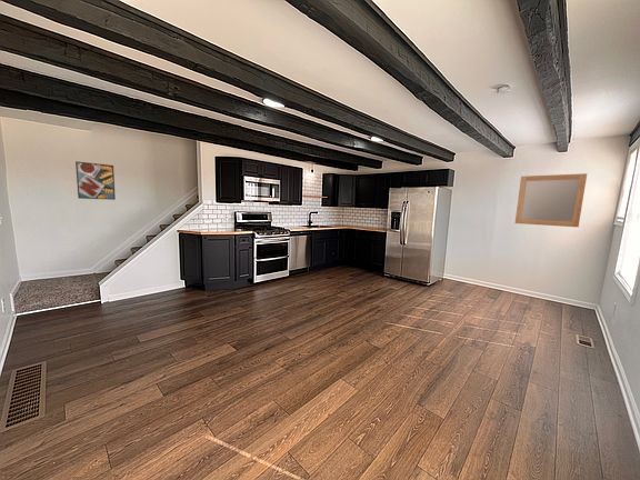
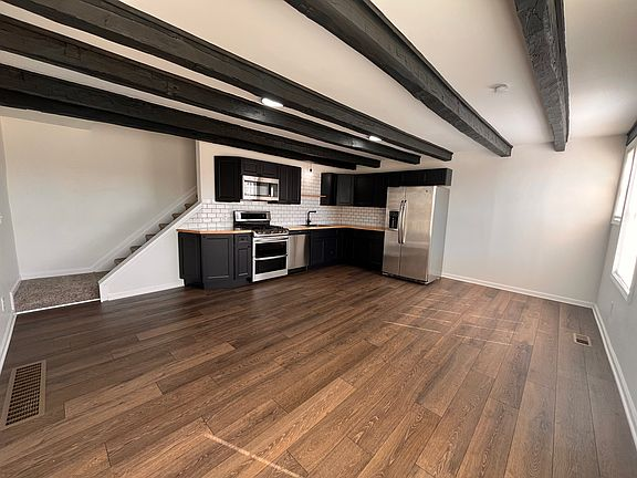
- home mirror (548, 200)
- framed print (96, 181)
